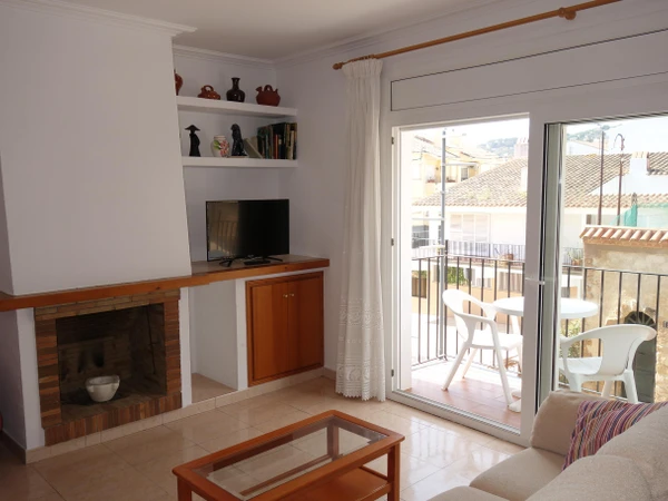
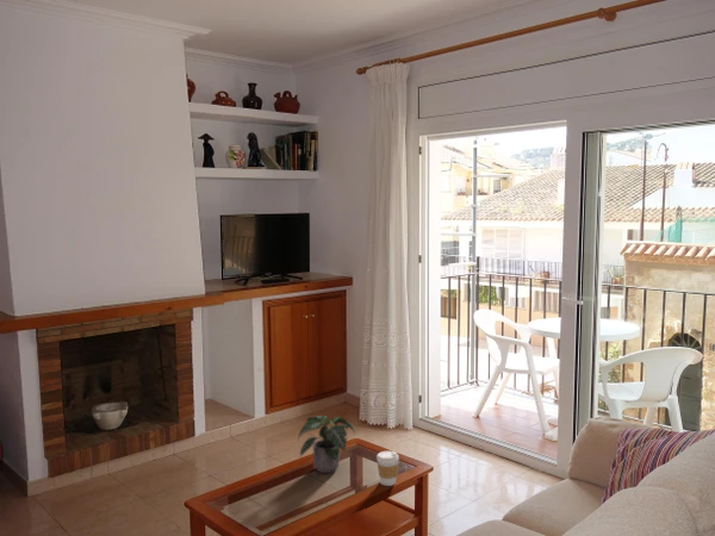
+ potted plant (327, 443)
+ coffee cup (387, 467)
